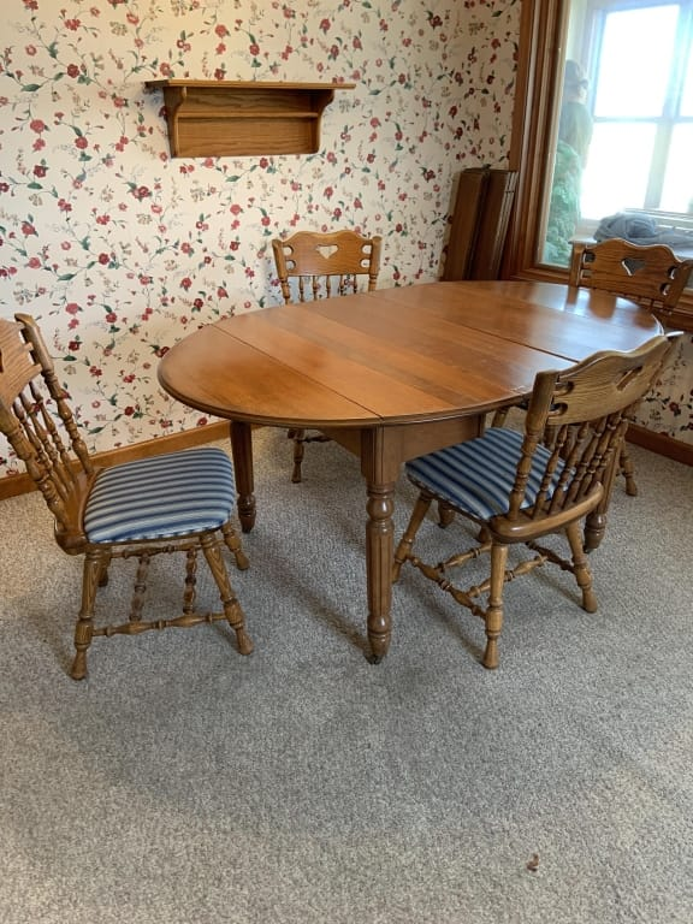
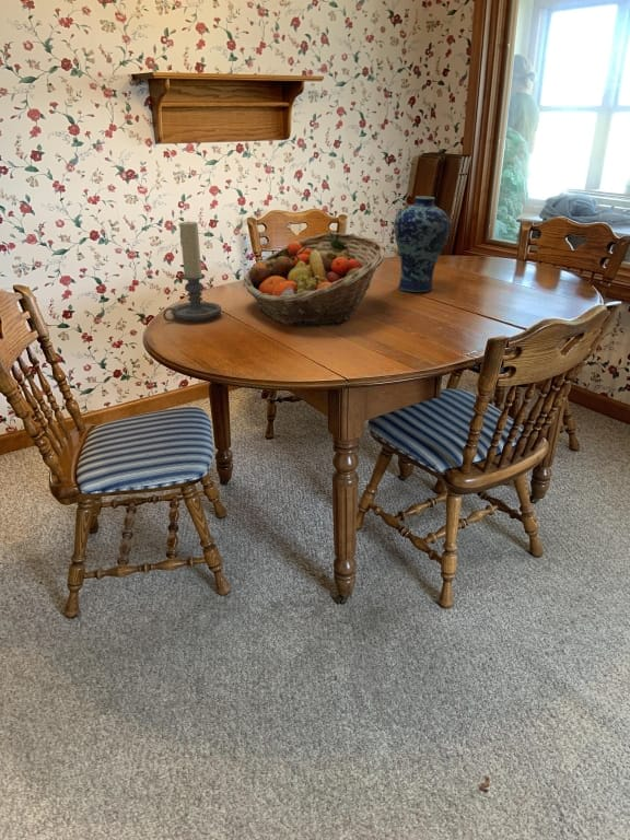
+ candle holder (187, 270)
+ vase (420, 244)
+ fruit basket (313, 277)
